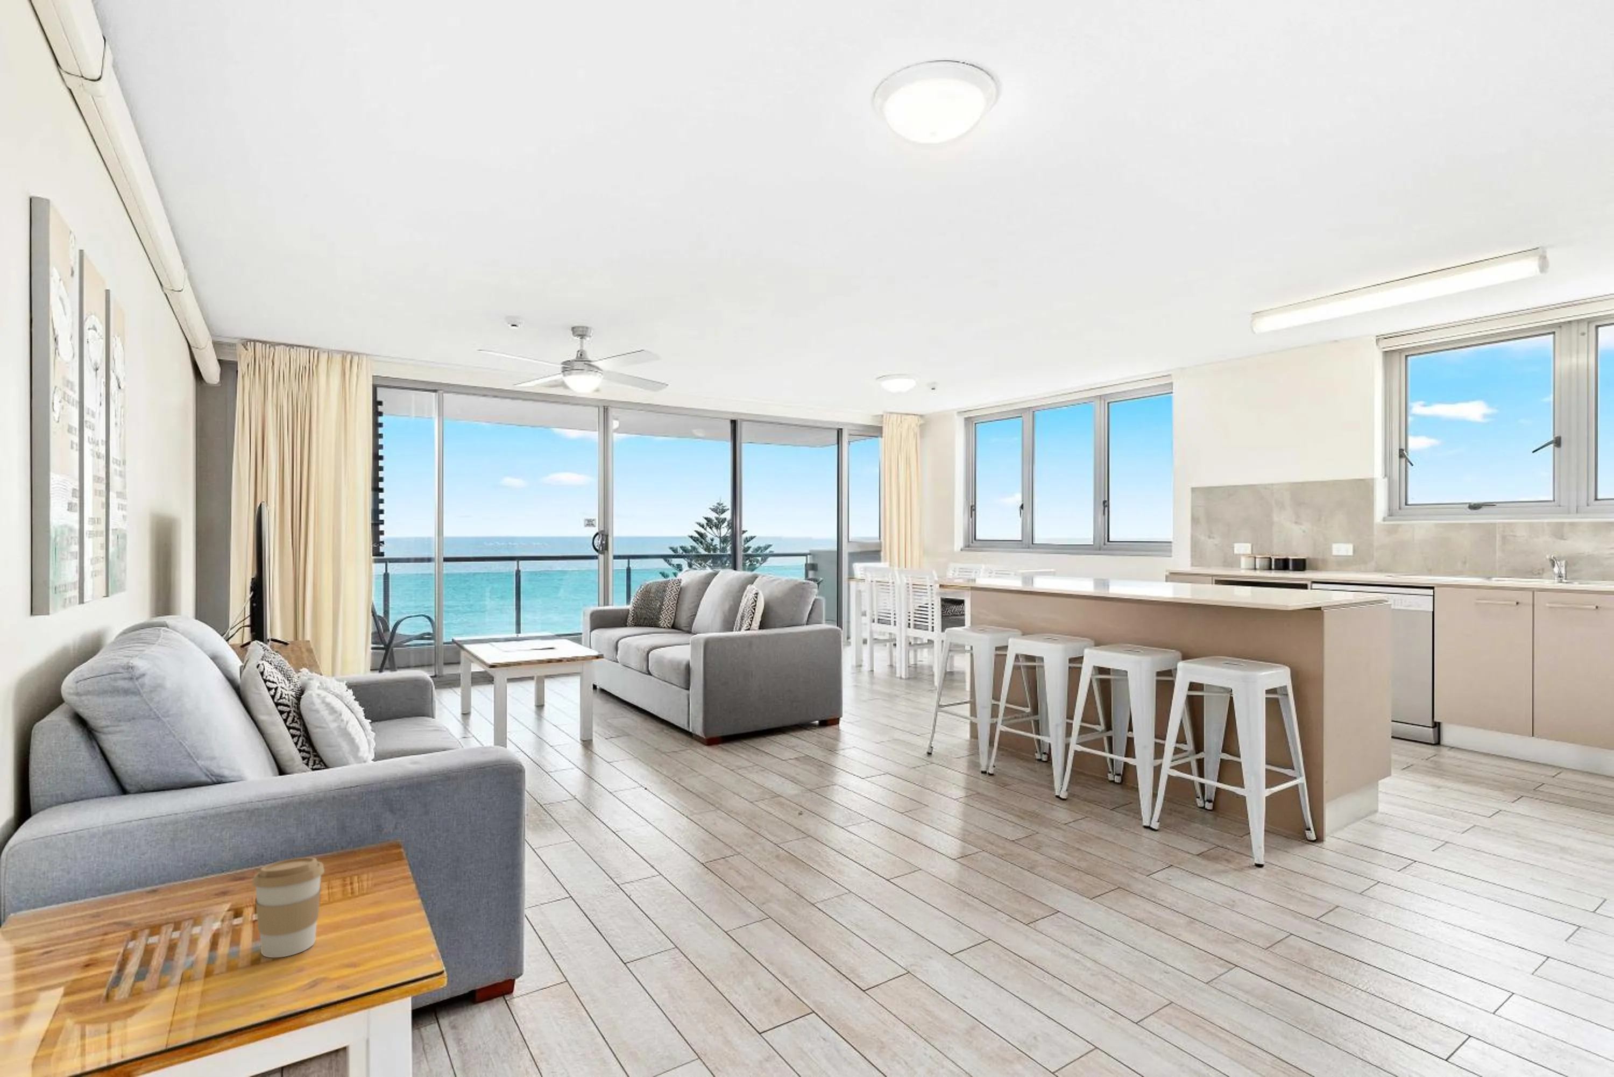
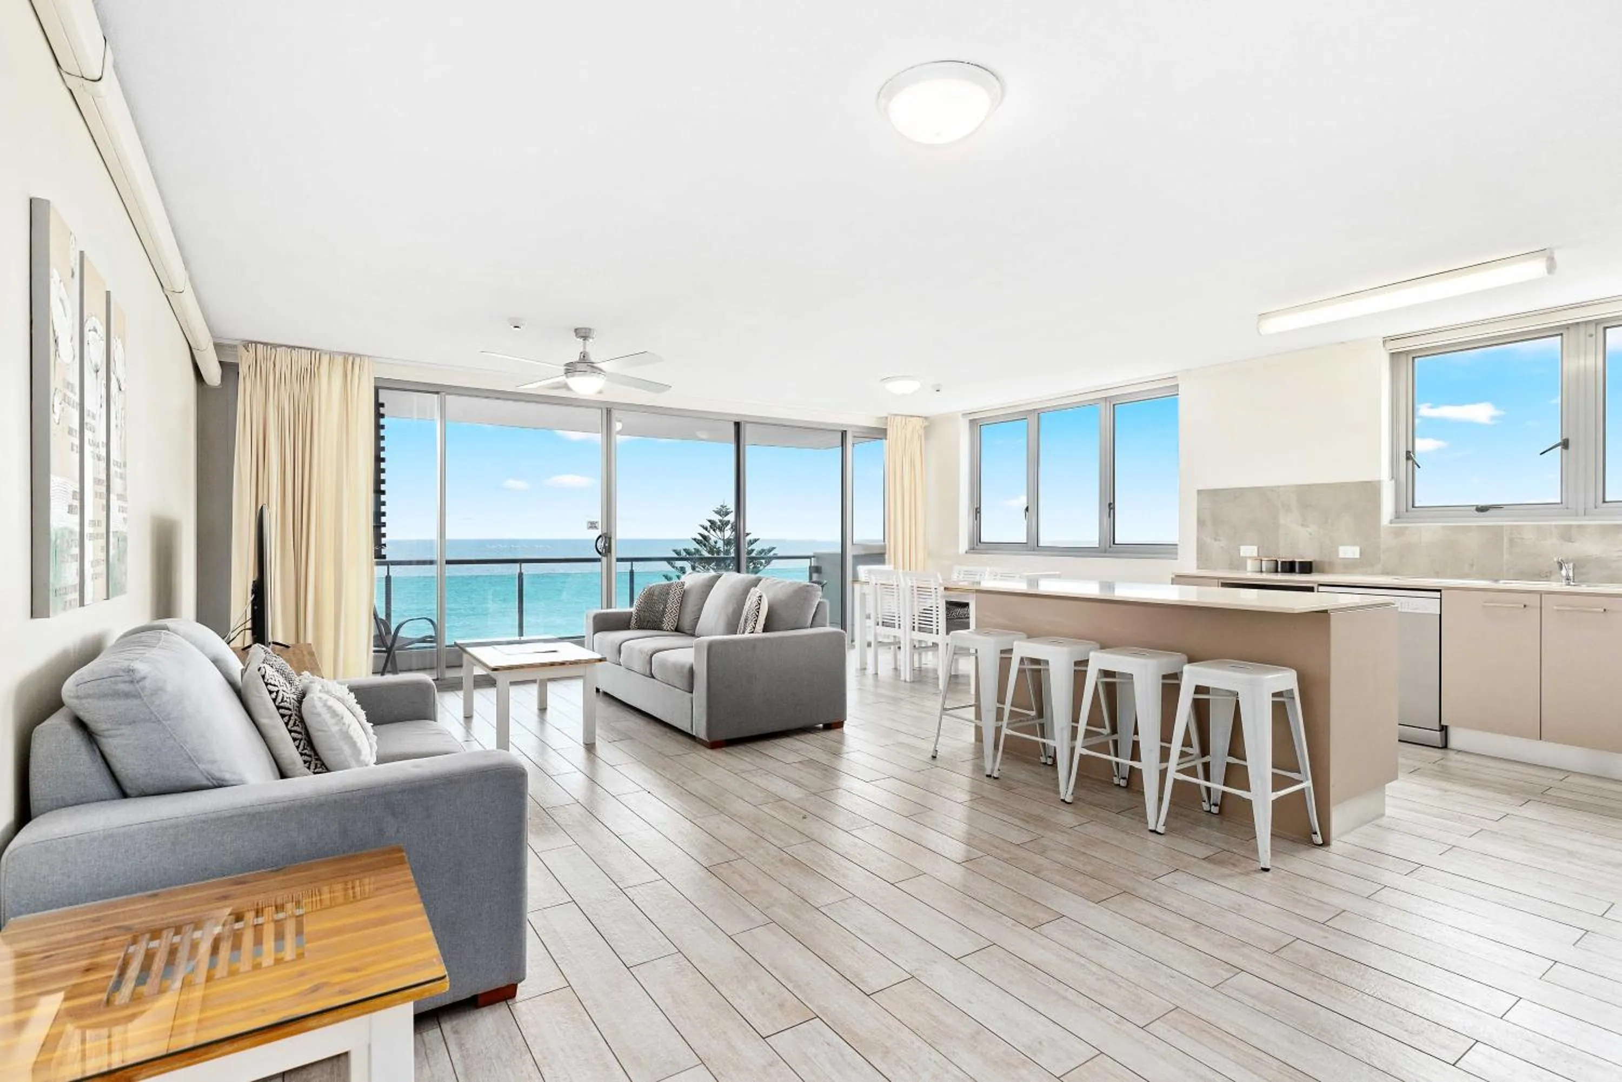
- coffee cup (288, 903)
